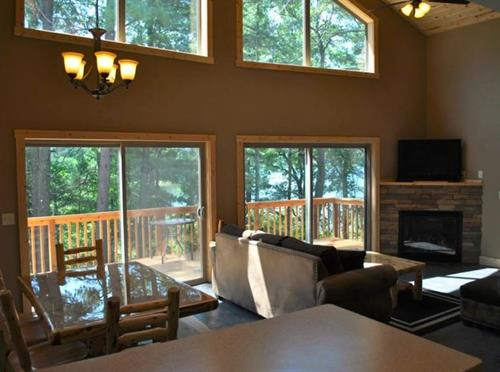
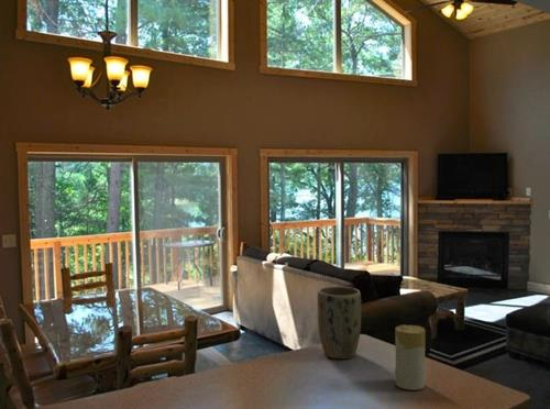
+ plant pot (339, 322)
+ candle (409, 356)
